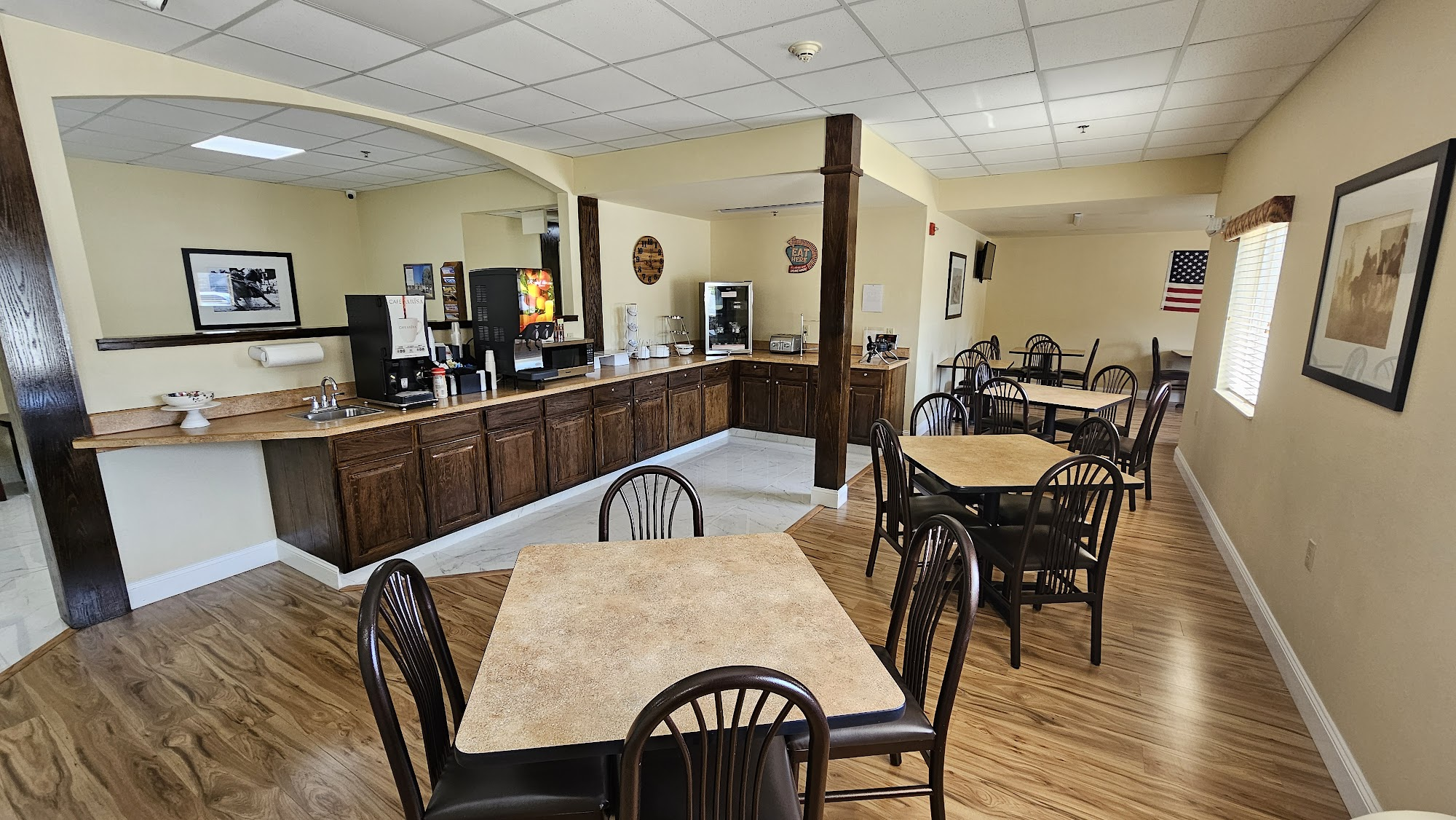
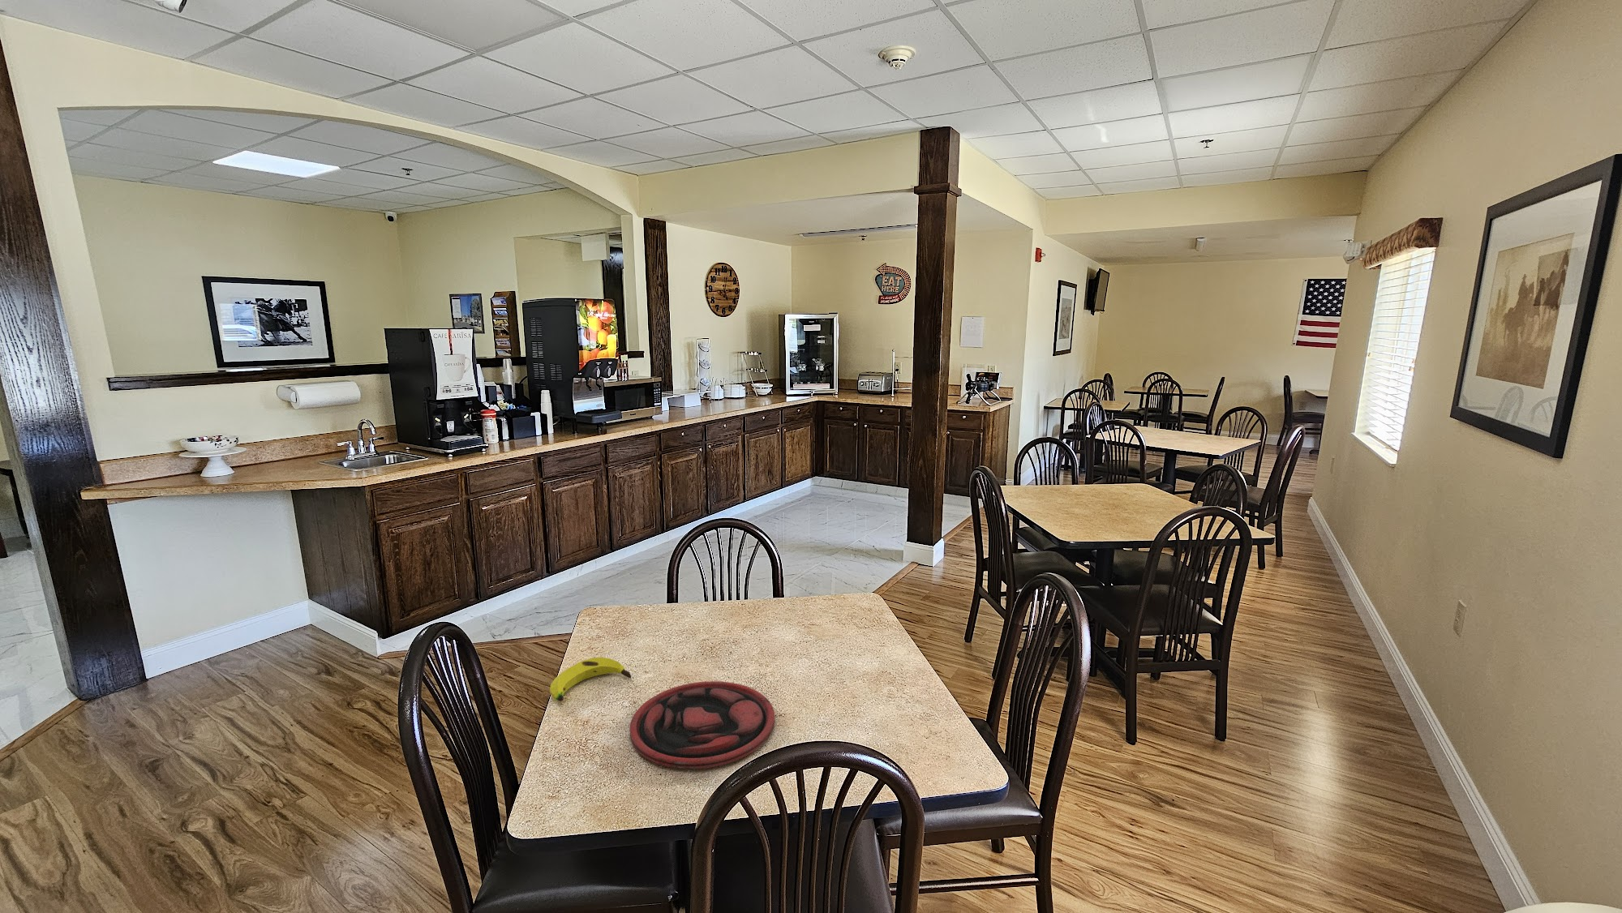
+ banana (589, 677)
+ plate (703, 719)
